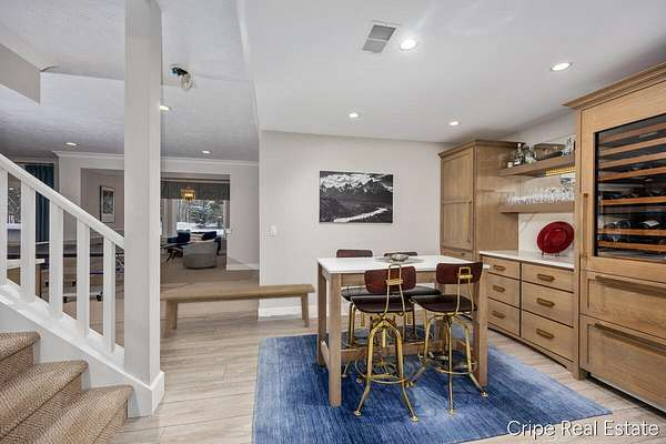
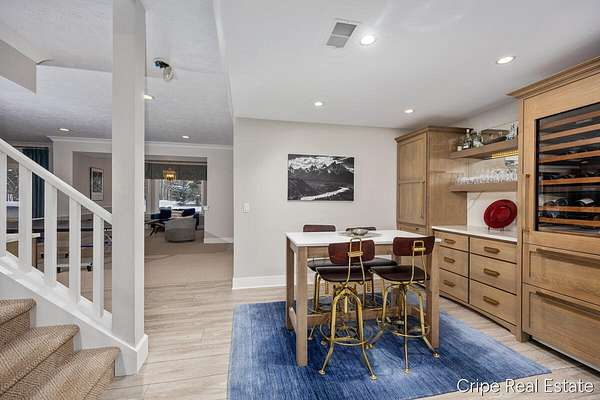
- bench (241, 300)
